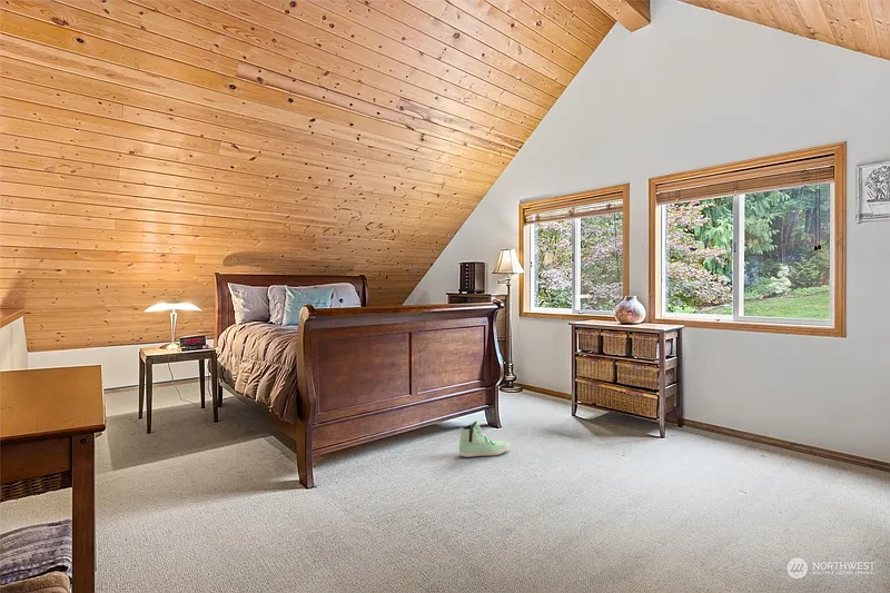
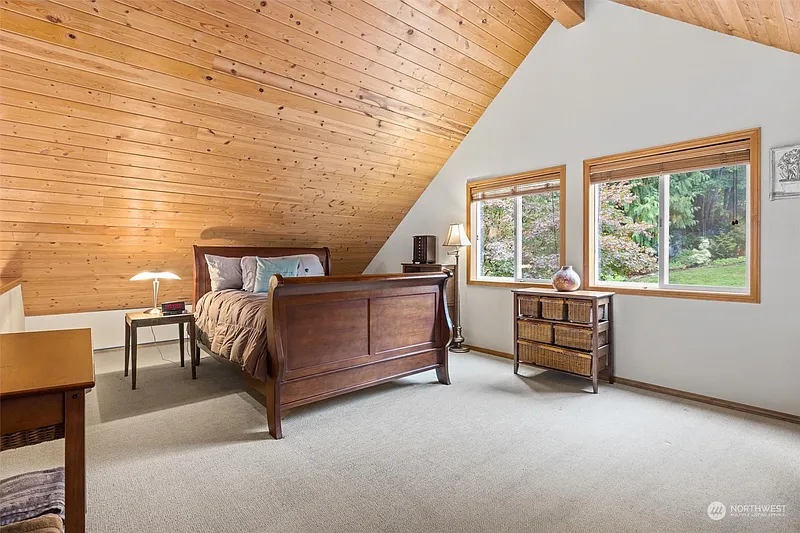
- sneaker (484, 437)
